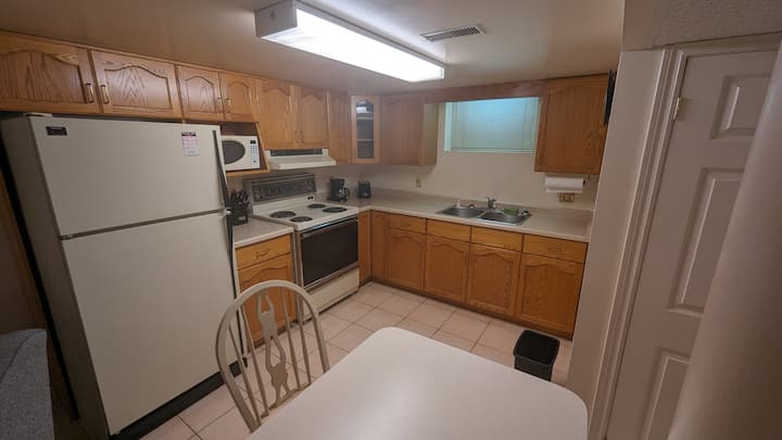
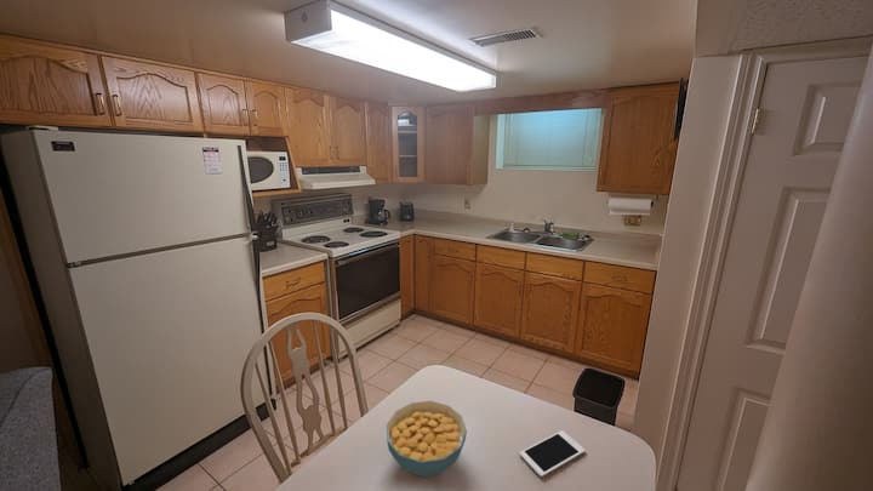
+ cereal bowl (426, 444)
+ cell phone (552, 452)
